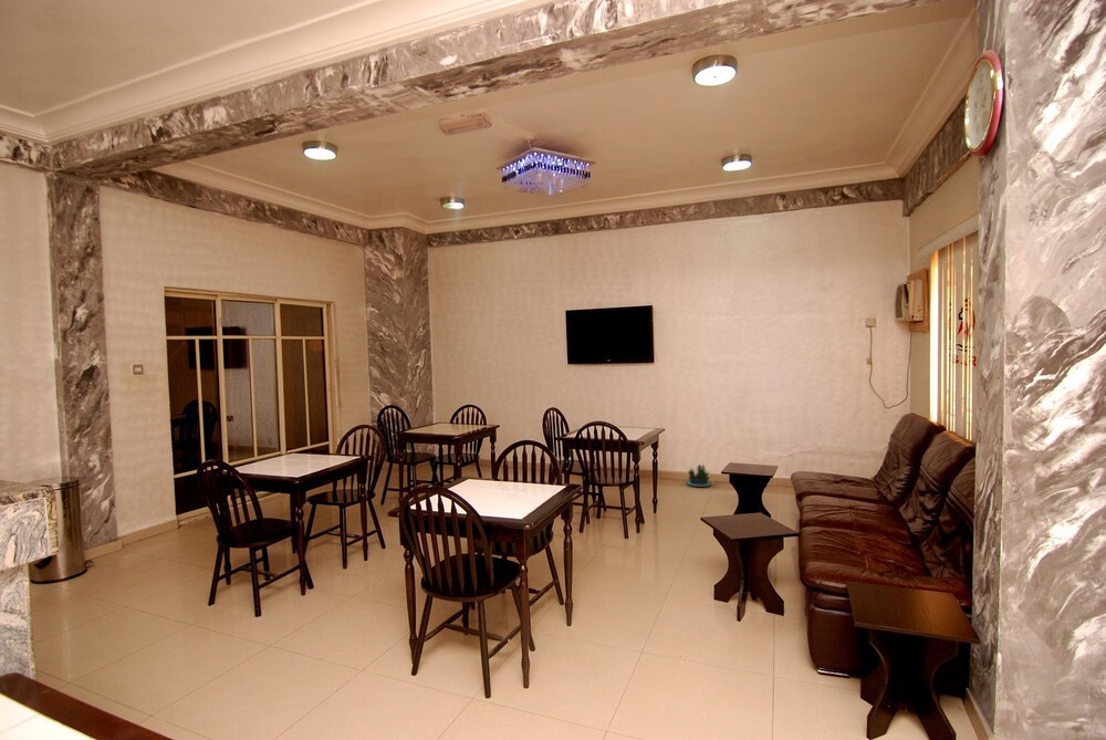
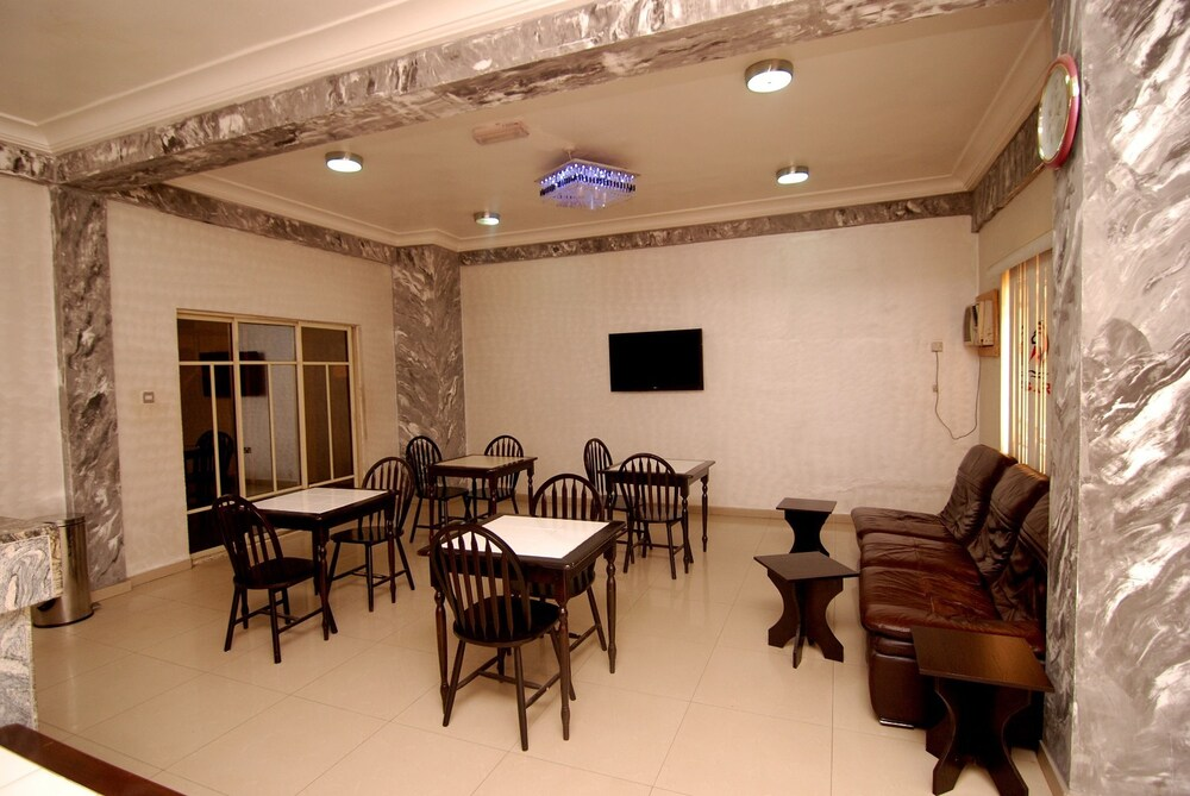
- potted plant (700, 475)
